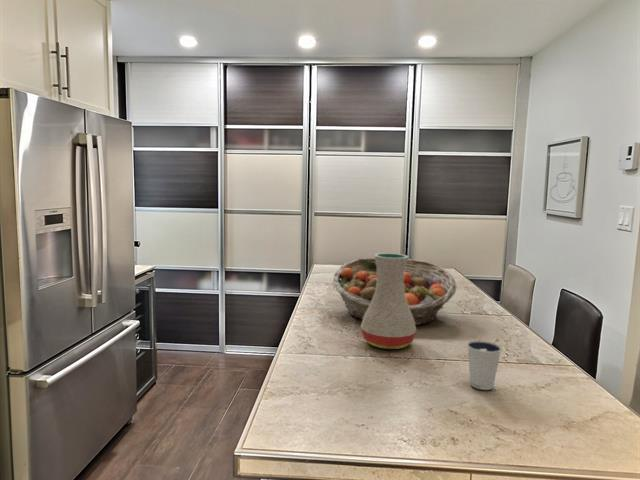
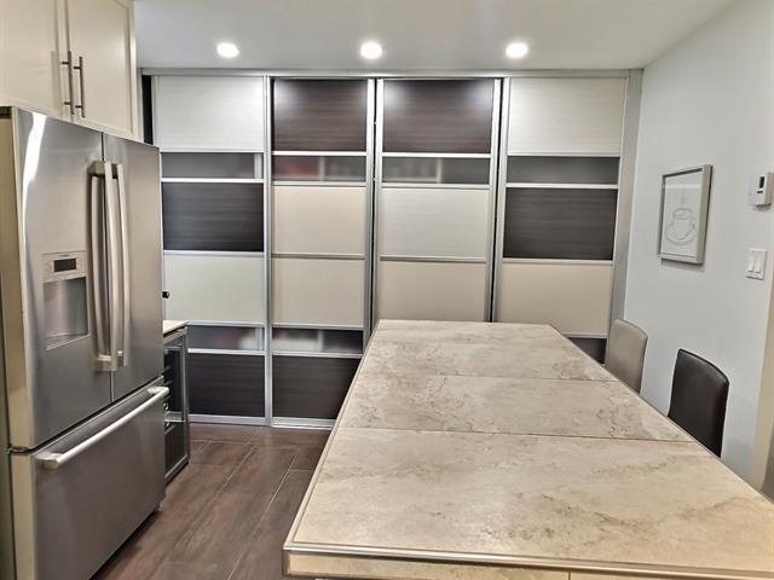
- vase (389, 300)
- dixie cup (482, 365)
- fruit basket (404, 289)
